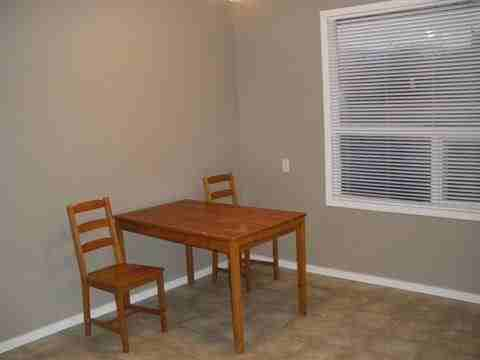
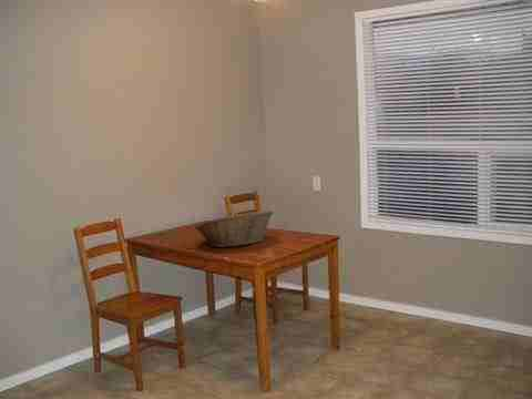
+ fruit basket (235, 226)
